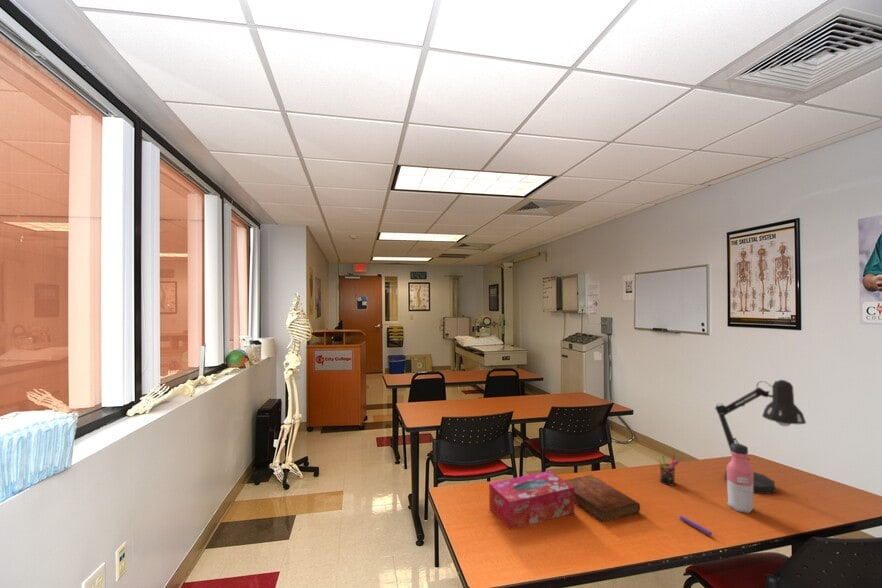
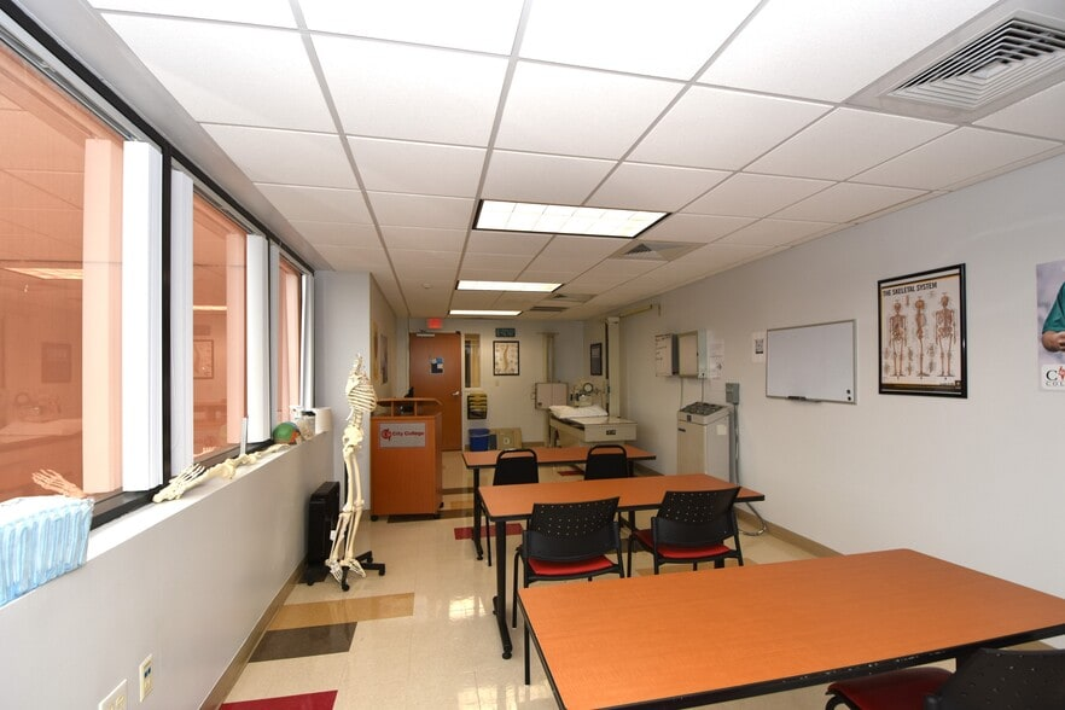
- tissue box (531, 497)
- desk lamp (762, 416)
- bible (597, 496)
- pen holder (667, 468)
- pen (694, 524)
- water bottle (739, 477)
